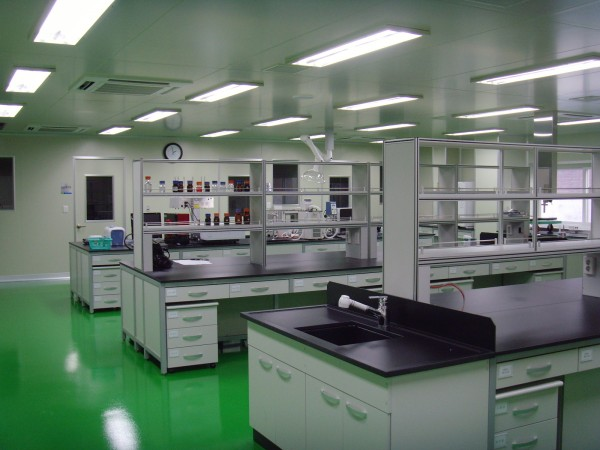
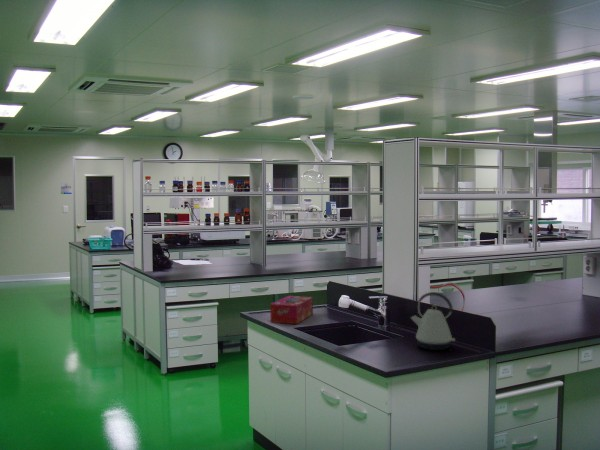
+ tissue box (292, 309)
+ kettle (432, 319)
